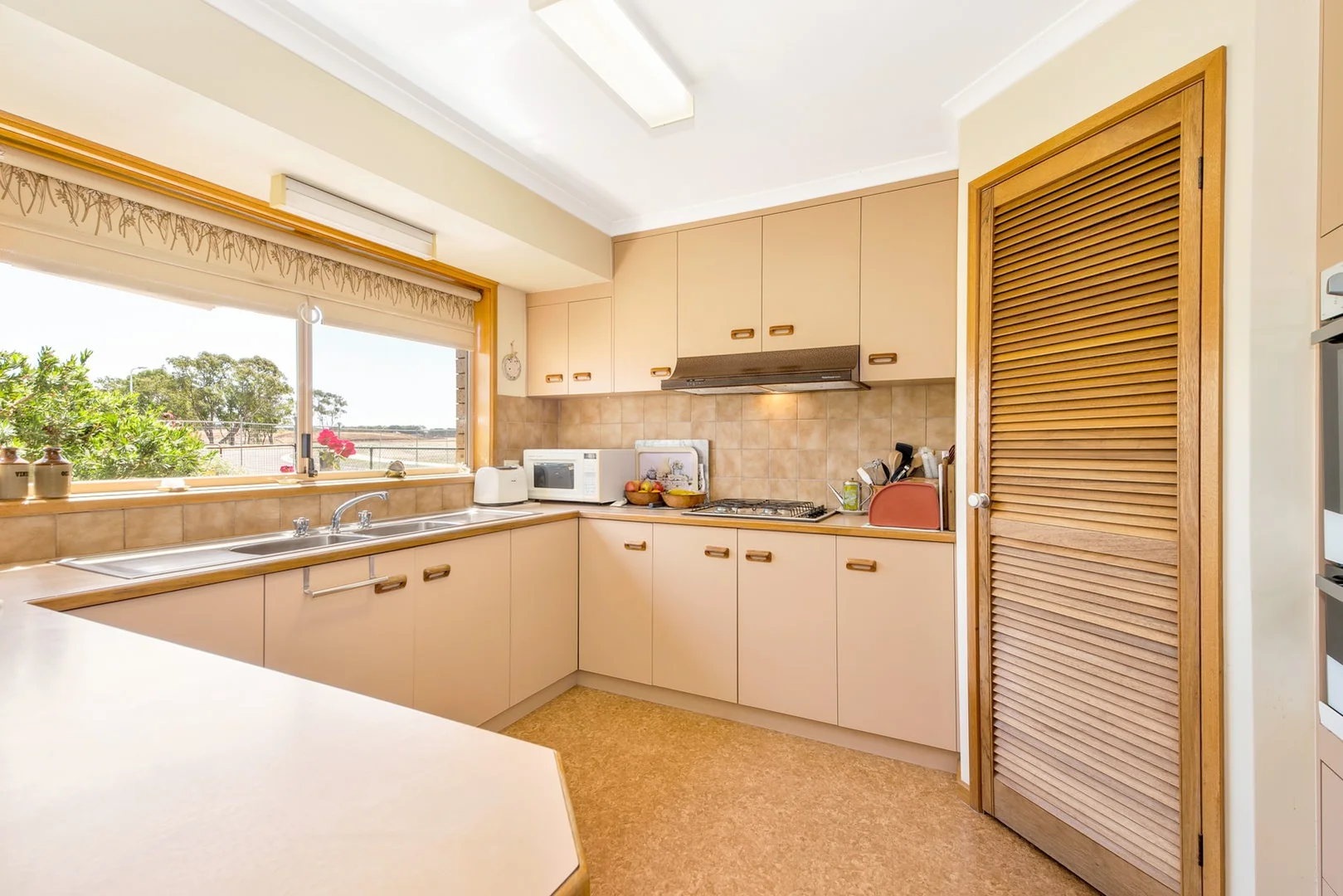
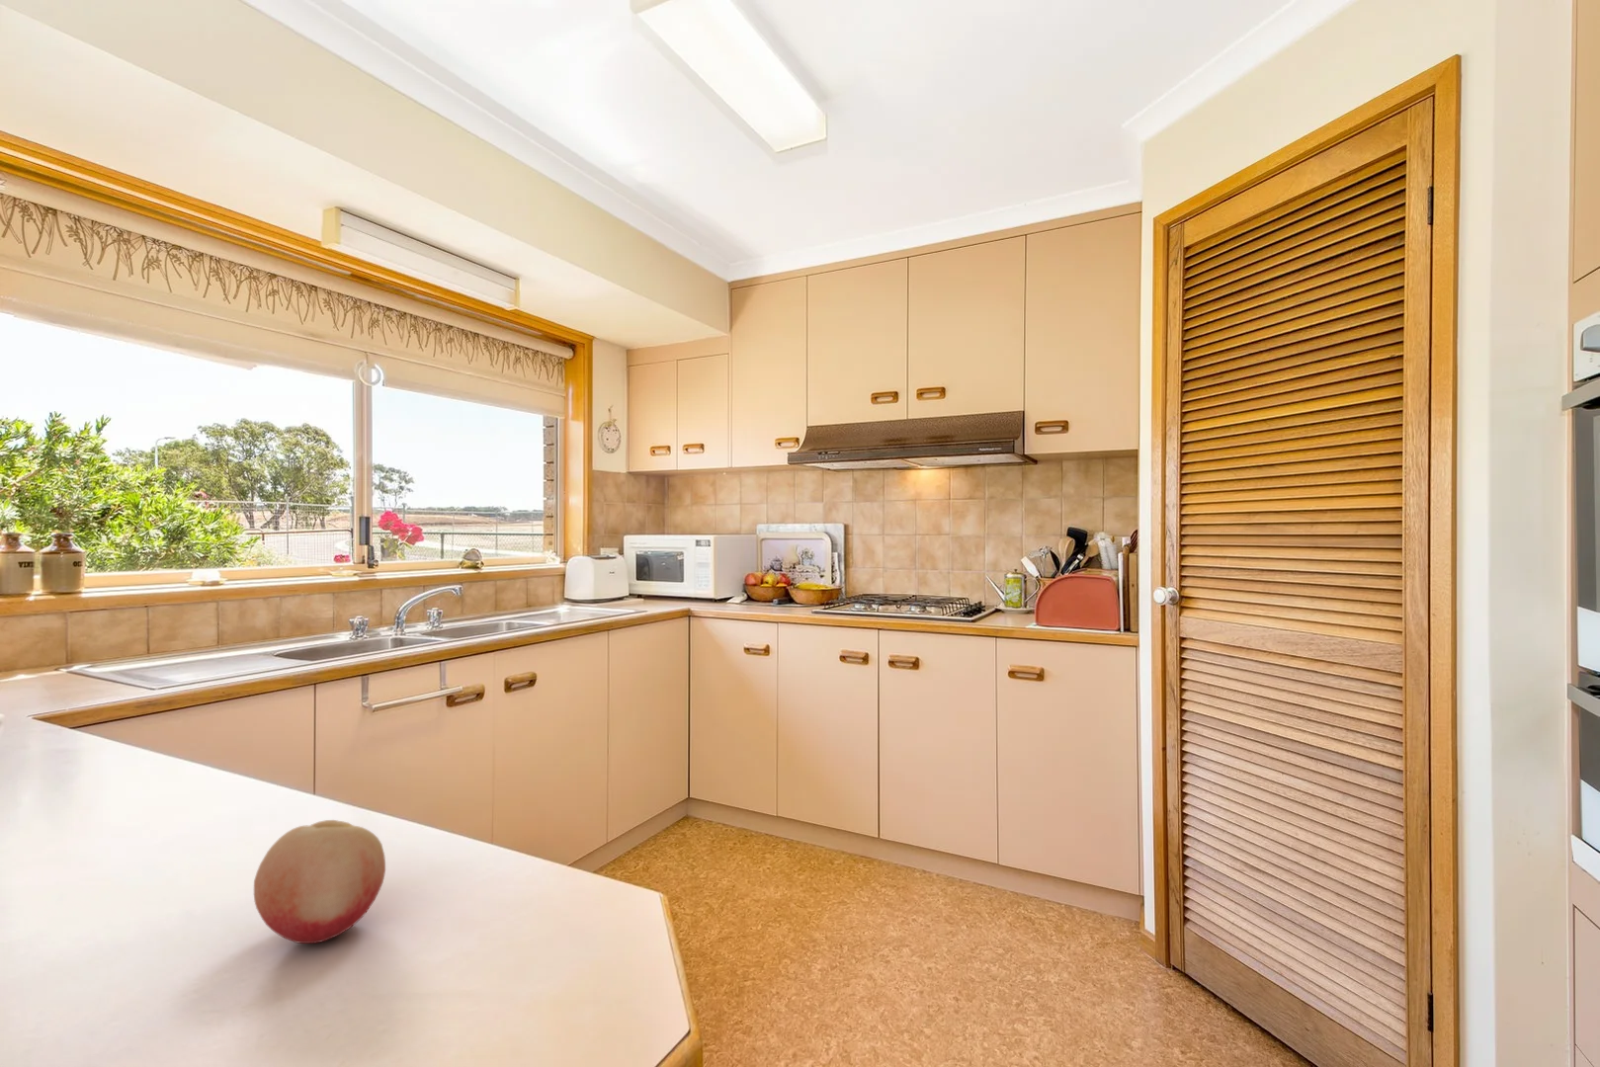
+ fruit (322, 876)
